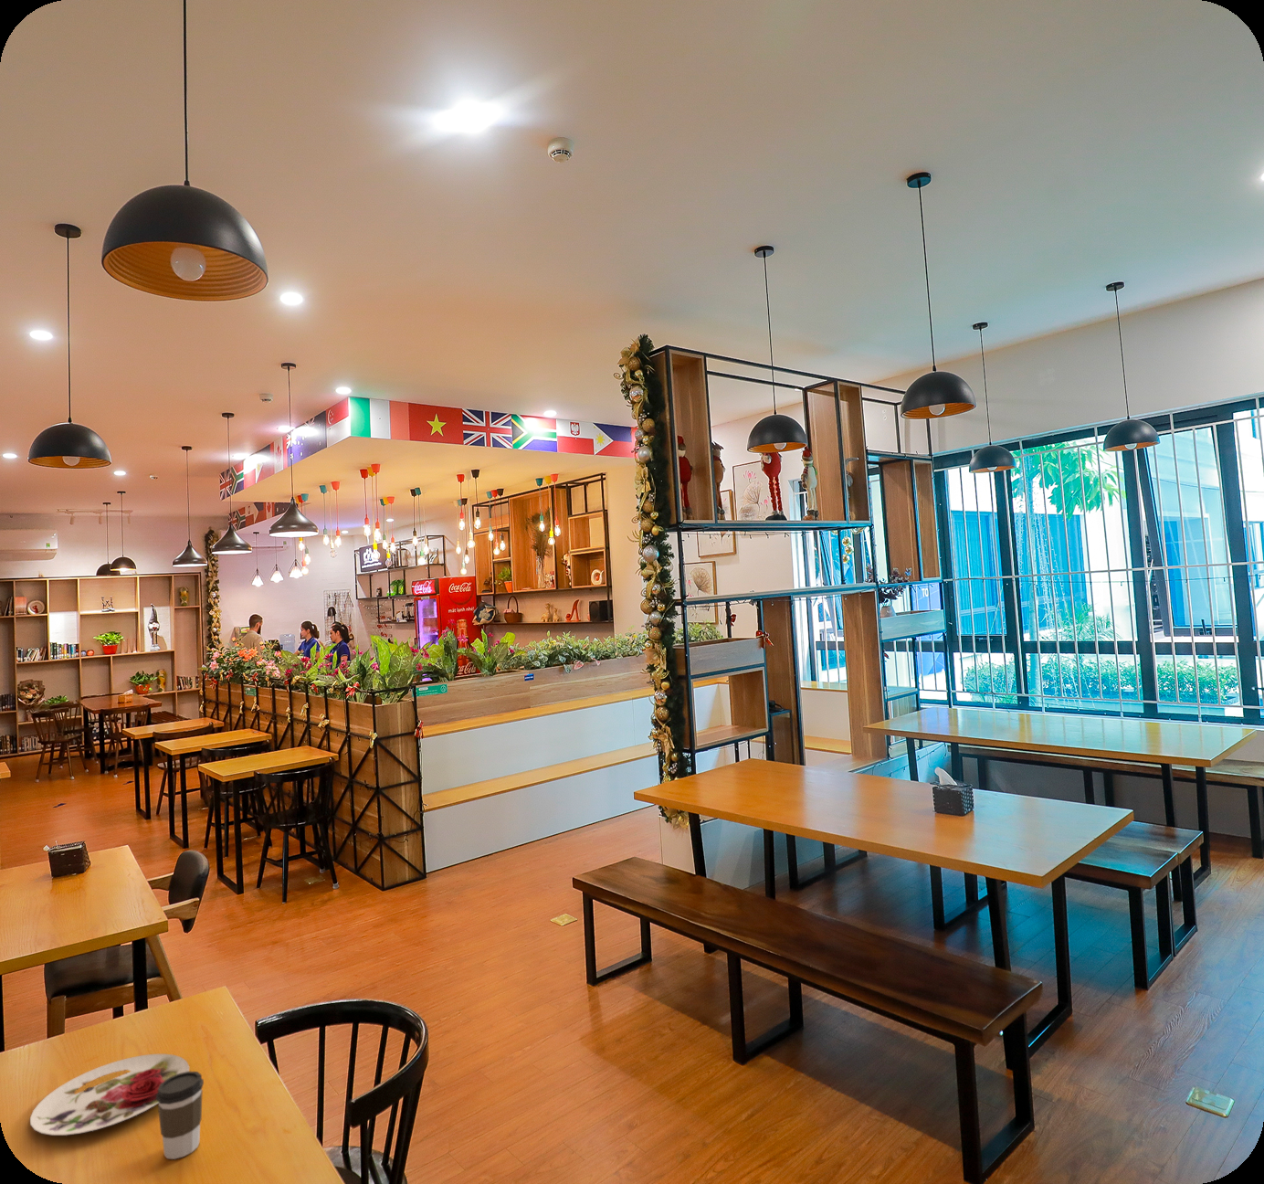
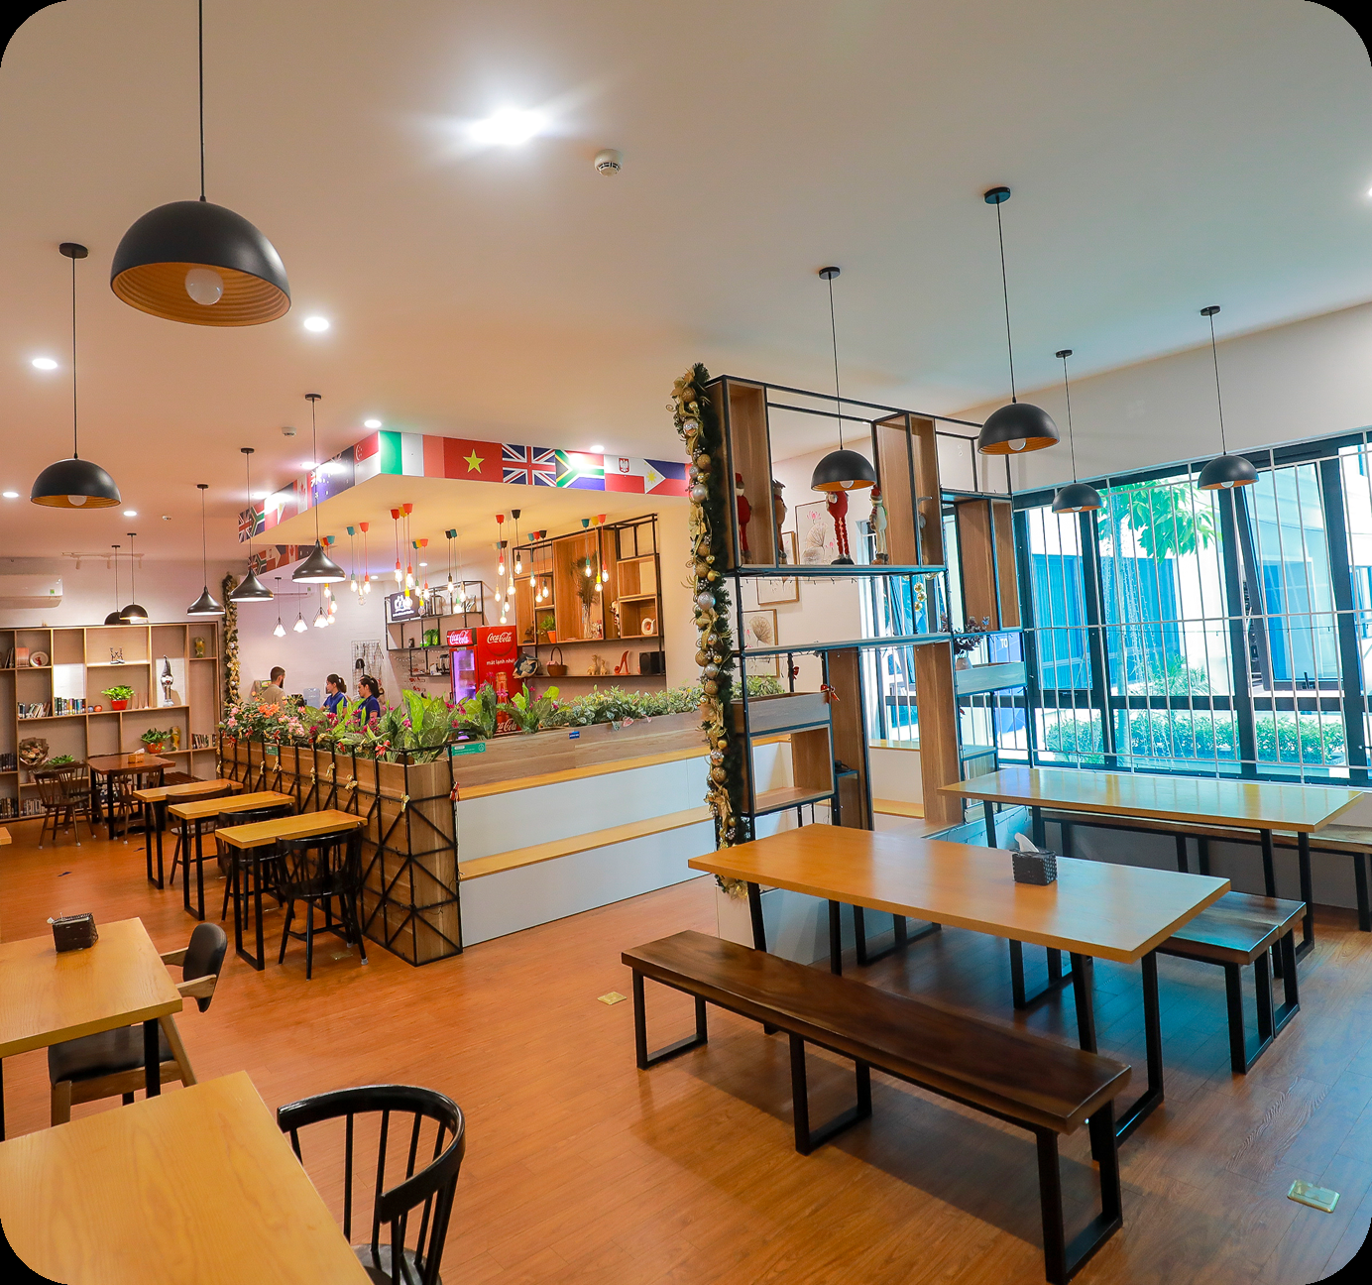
- coffee cup (181, 1115)
- plate (113, 1089)
